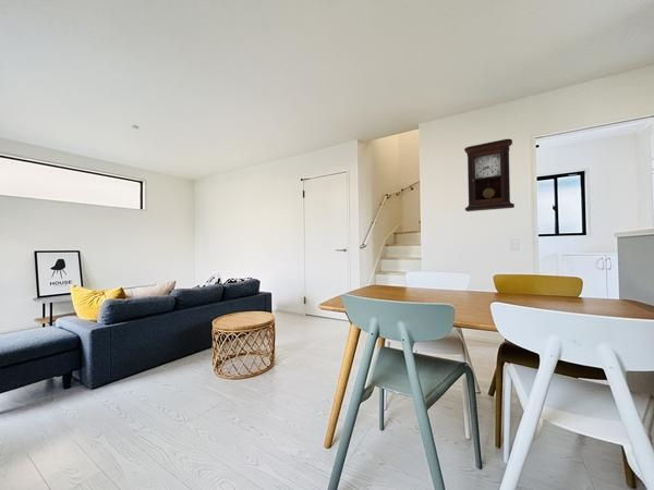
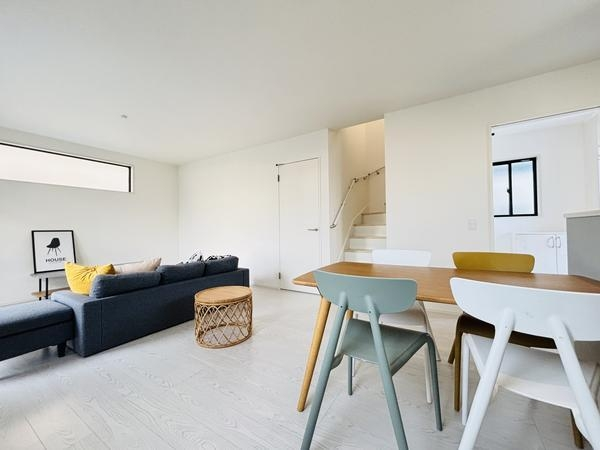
- pendulum clock (487, 176)
